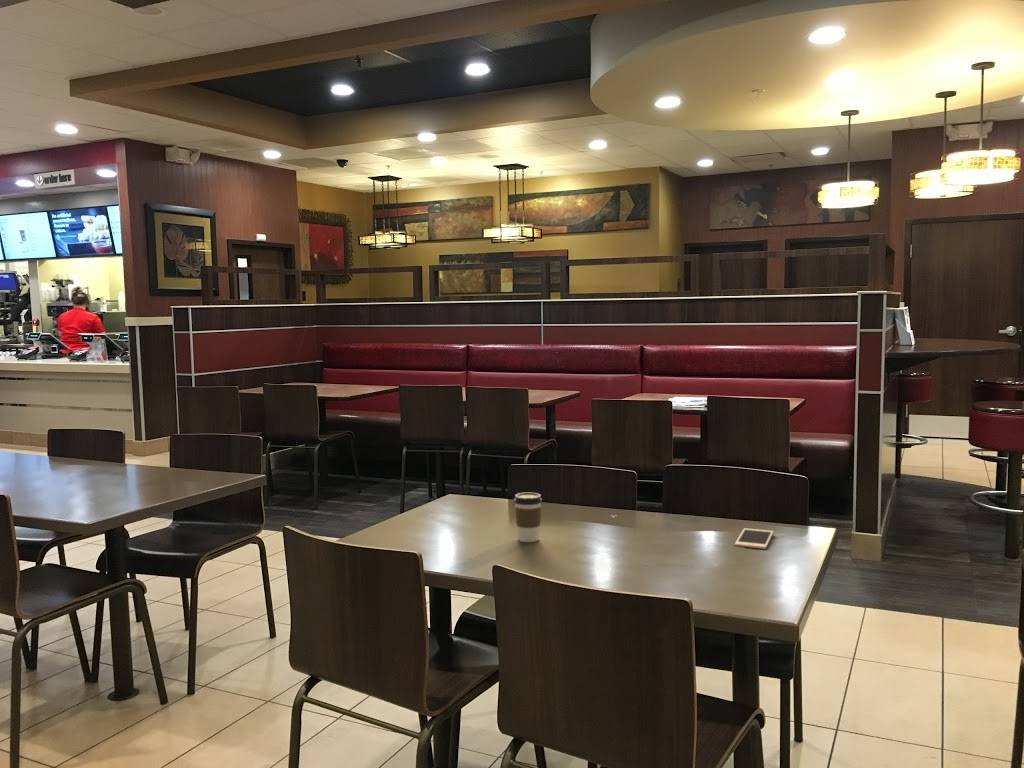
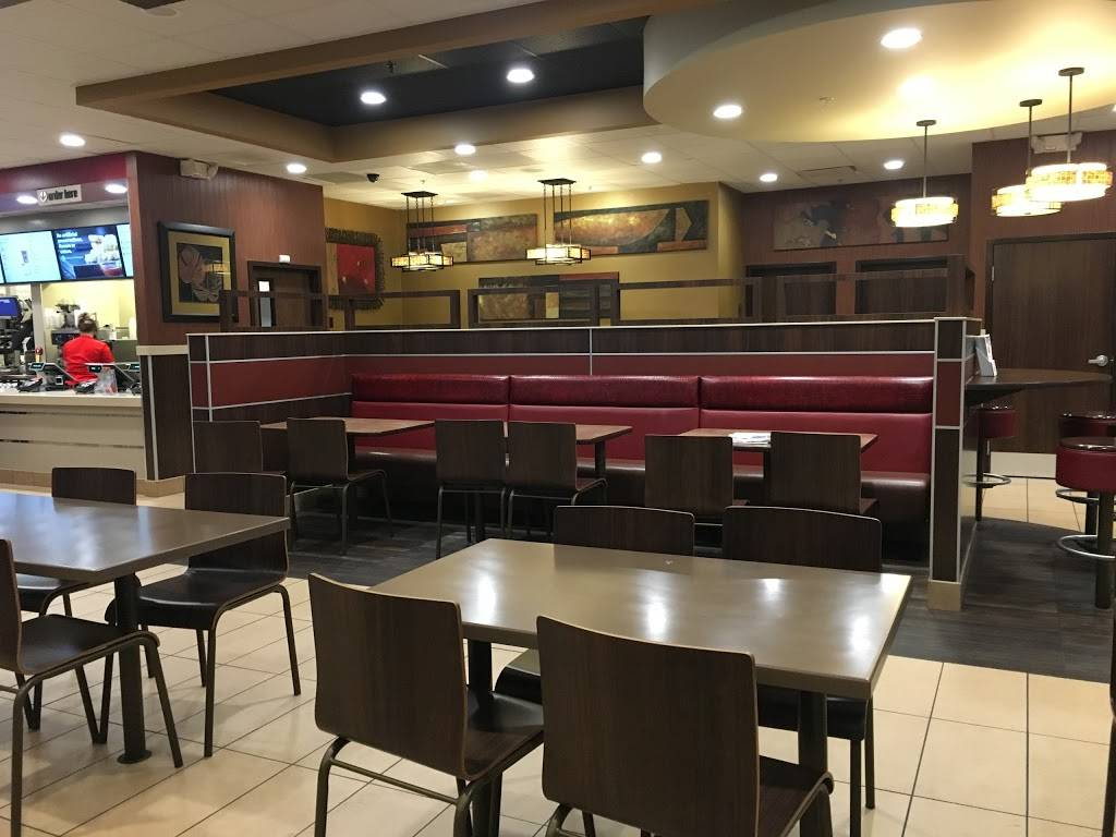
- cell phone (754, 538)
- coffee cup (528, 517)
